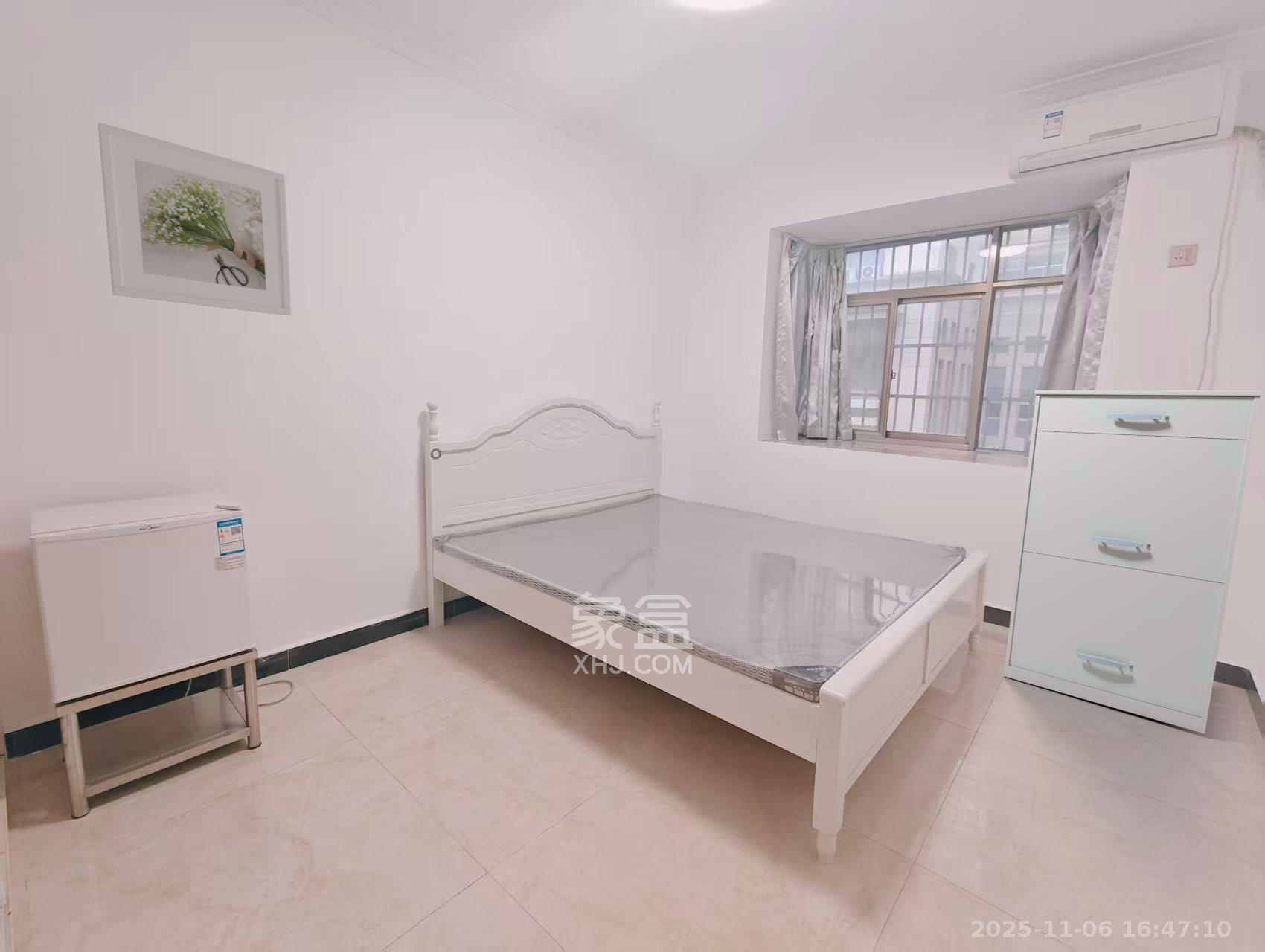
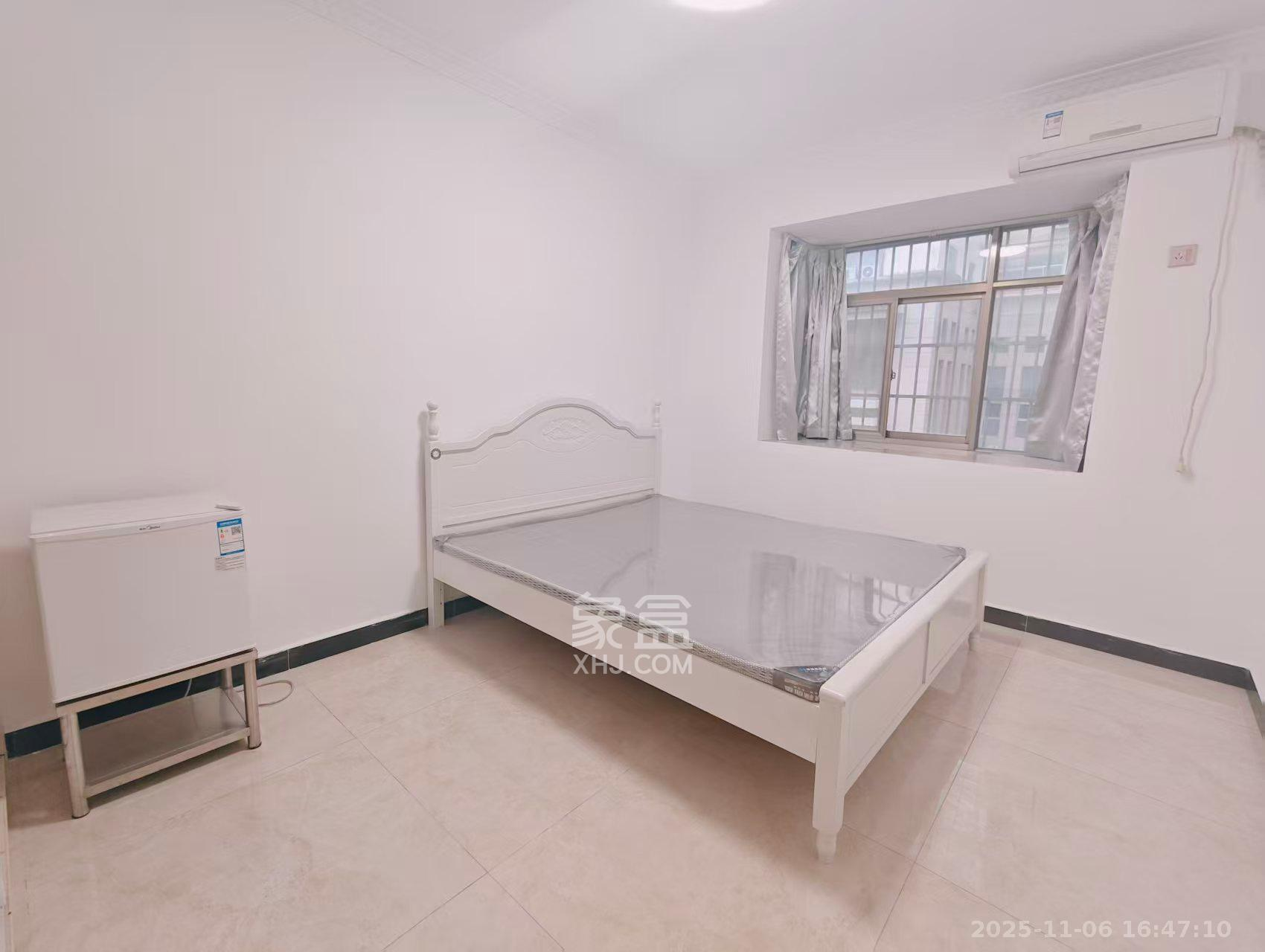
- filing cabinet (1119, 538)
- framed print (205, 230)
